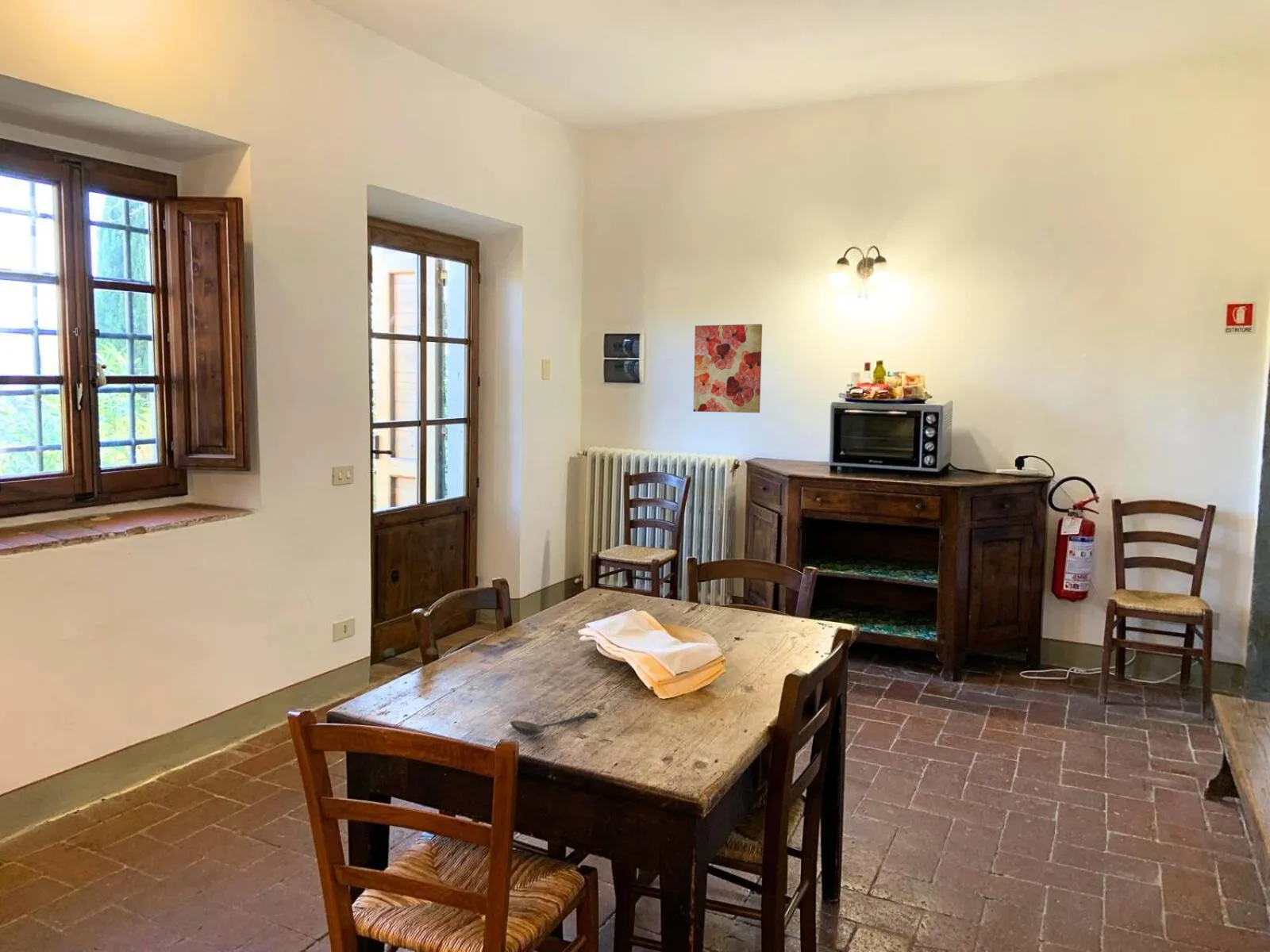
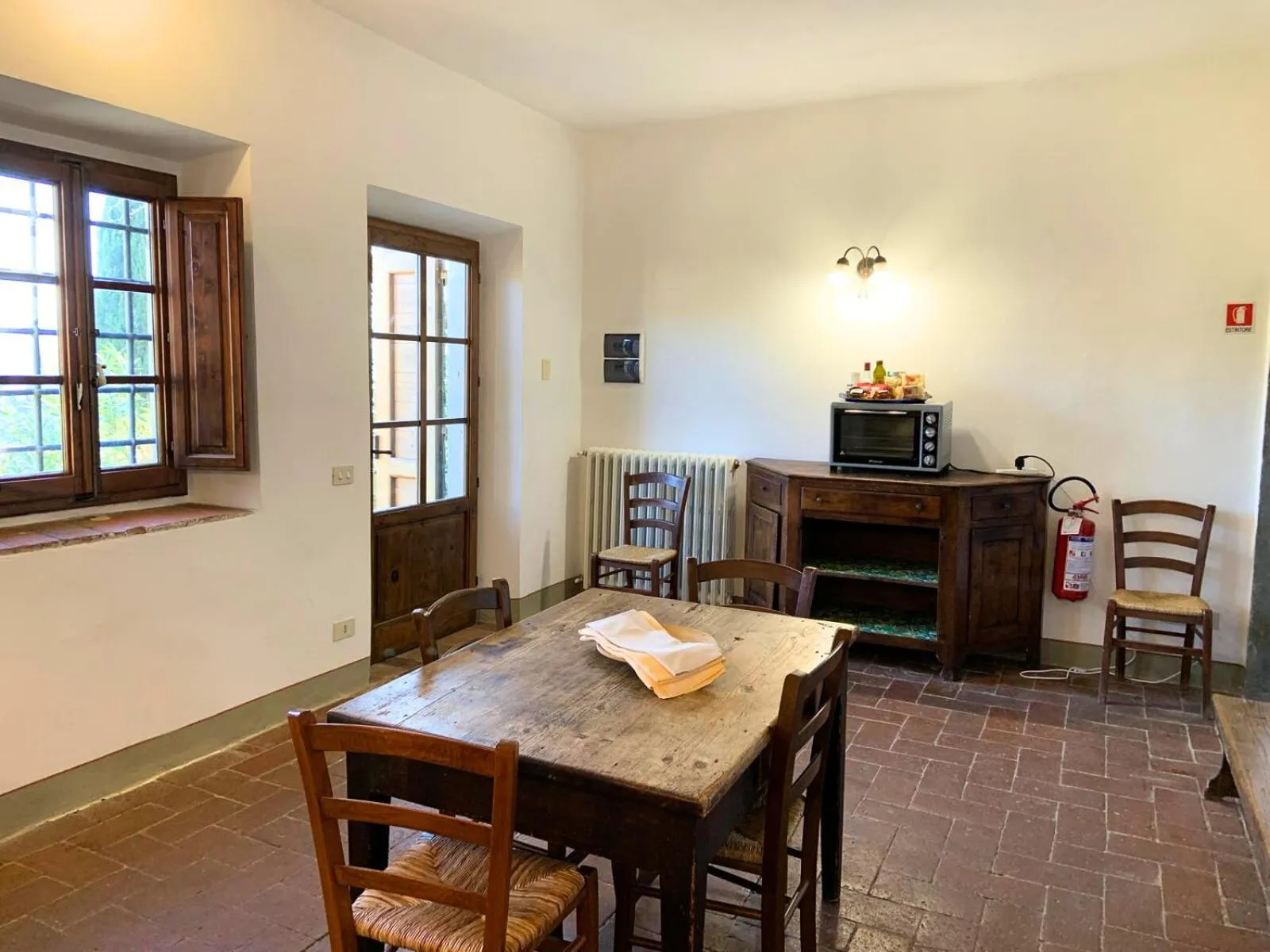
- wall art (727, 368)
- spoon (557, 722)
